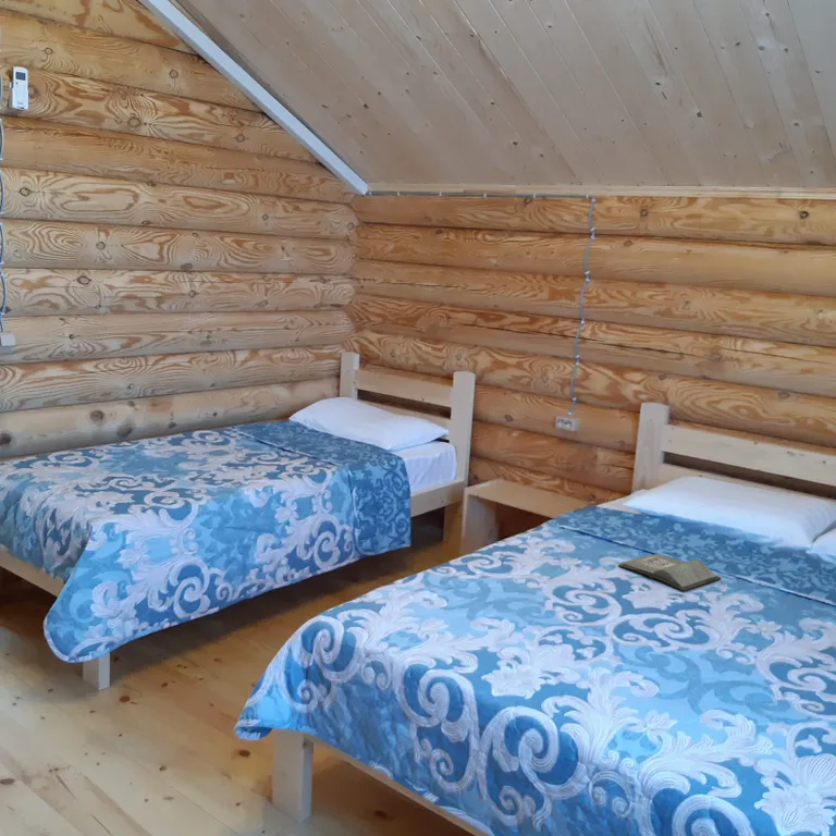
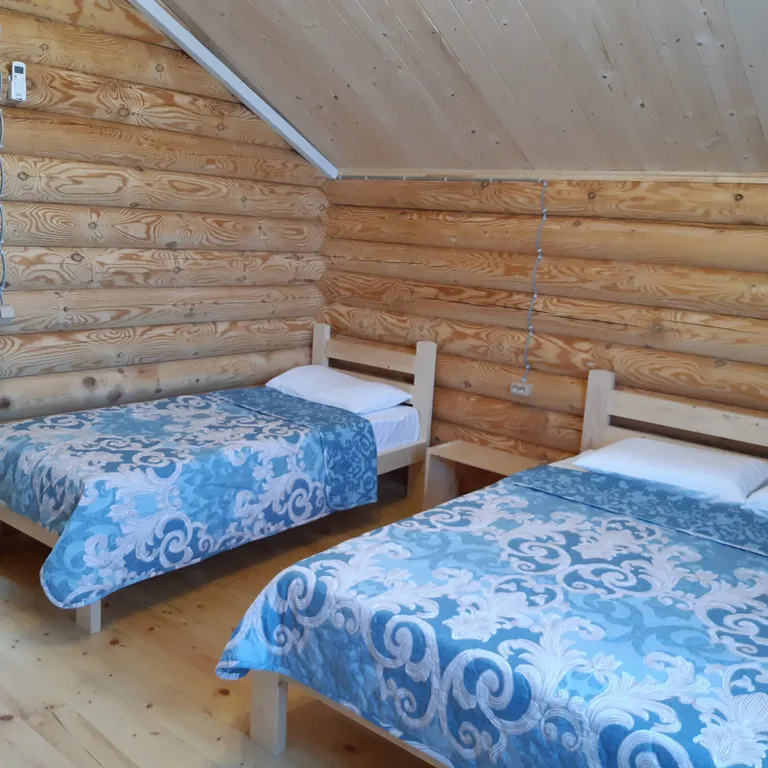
- hardback book (667, 566)
